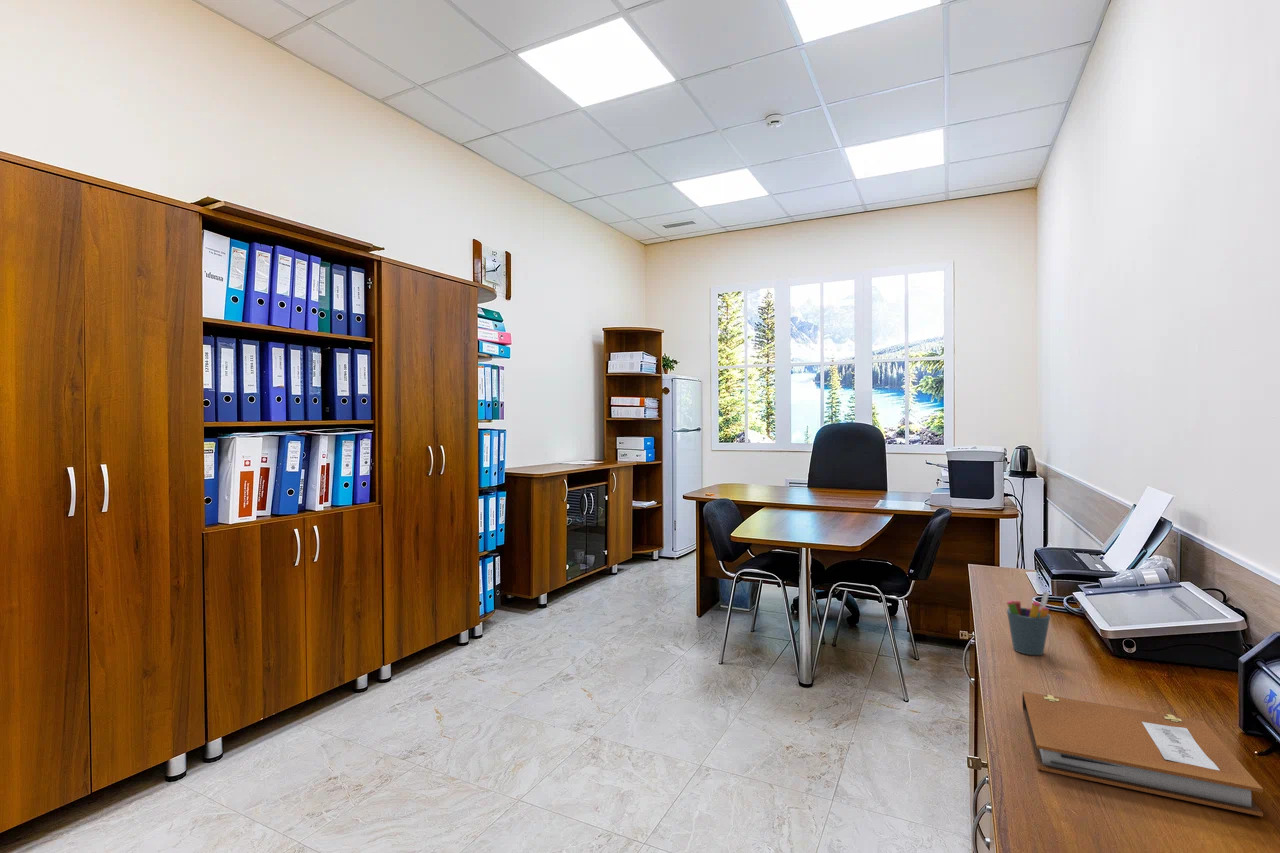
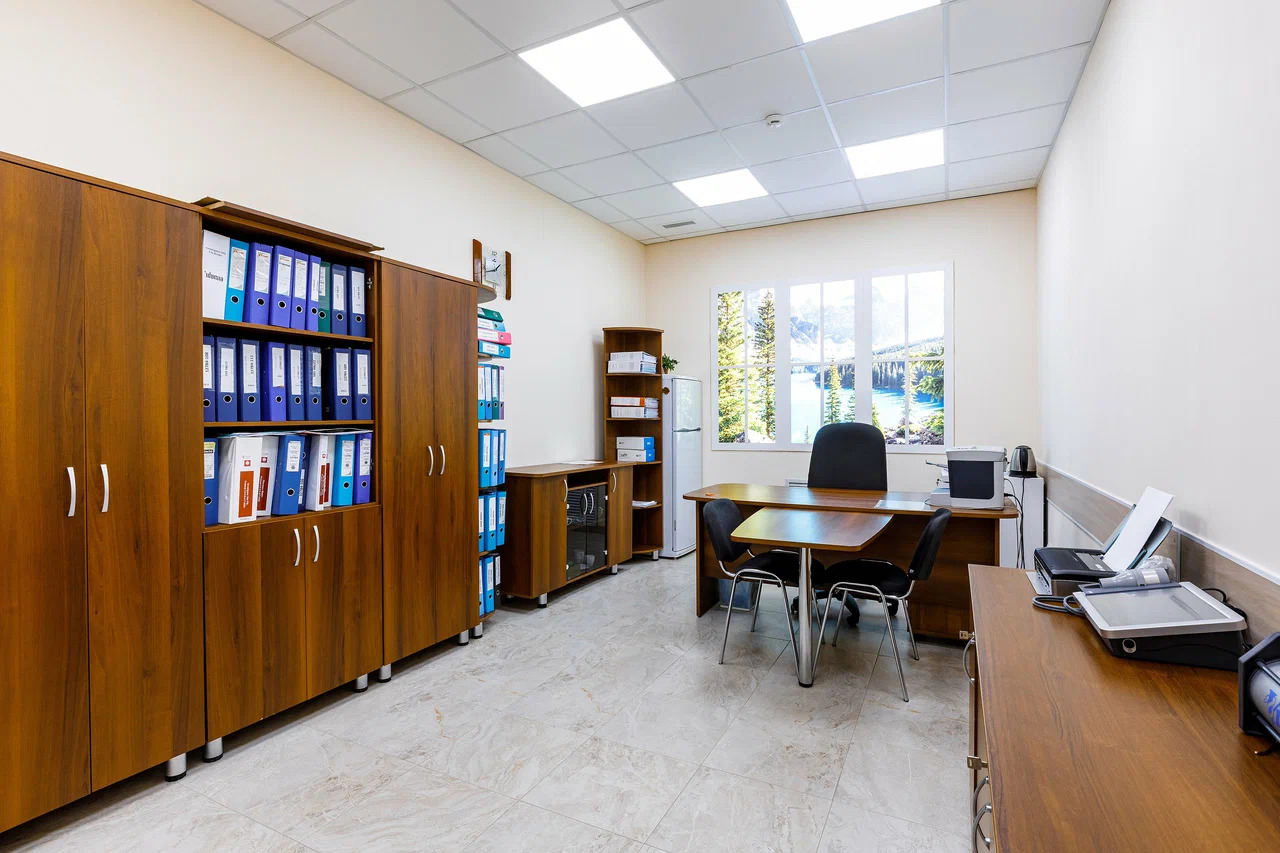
- pen holder (1028, 621)
- notebook (1128, 742)
